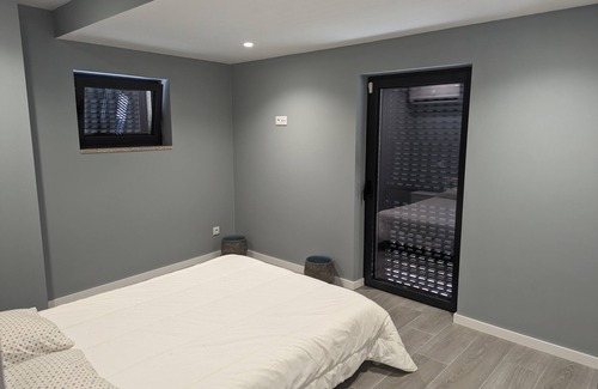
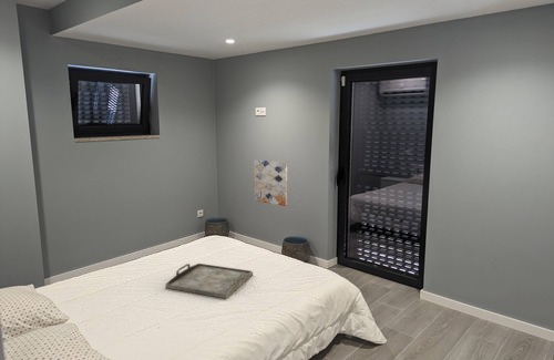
+ serving tray (211, 275)
+ wall art (269, 182)
